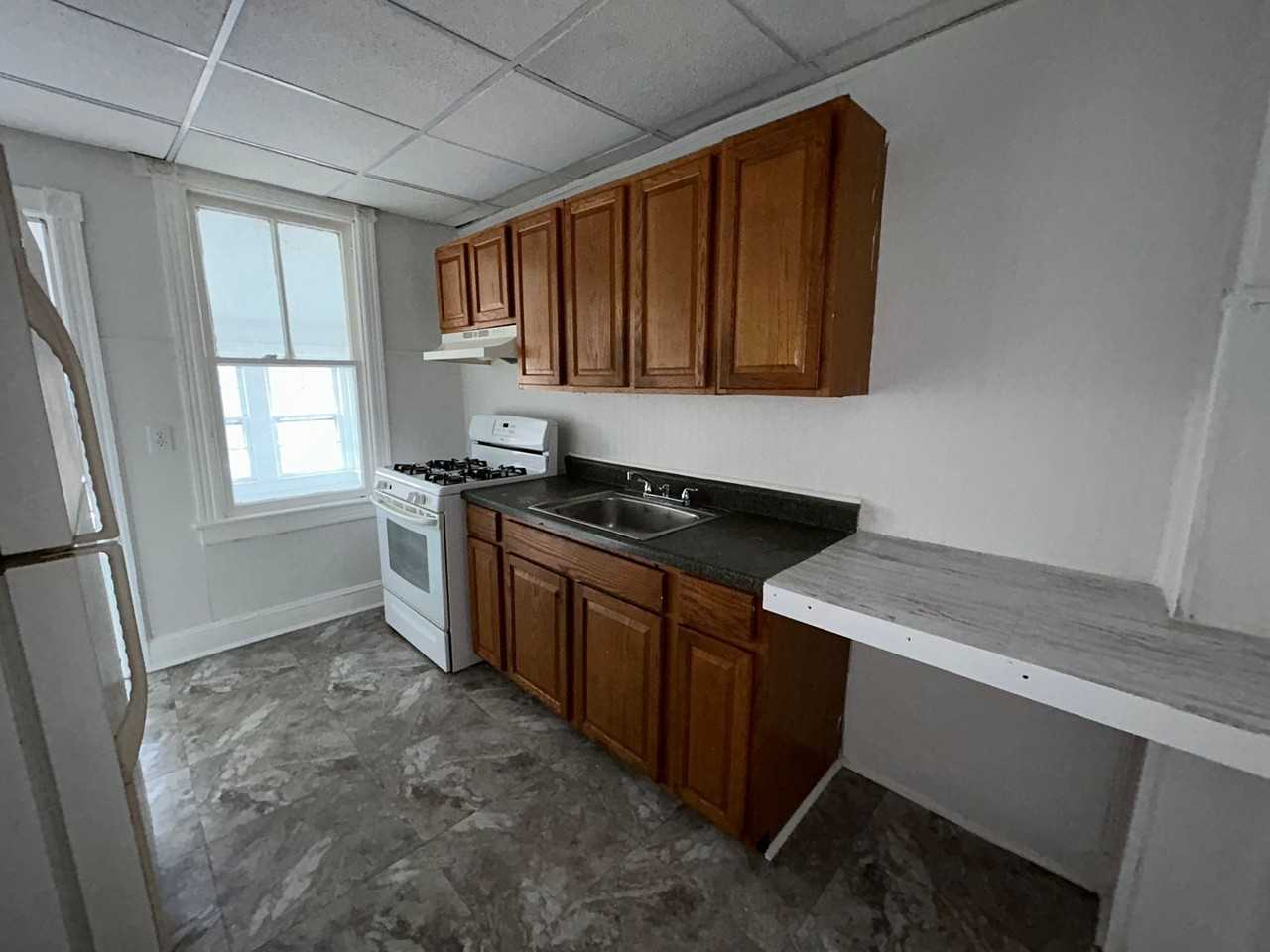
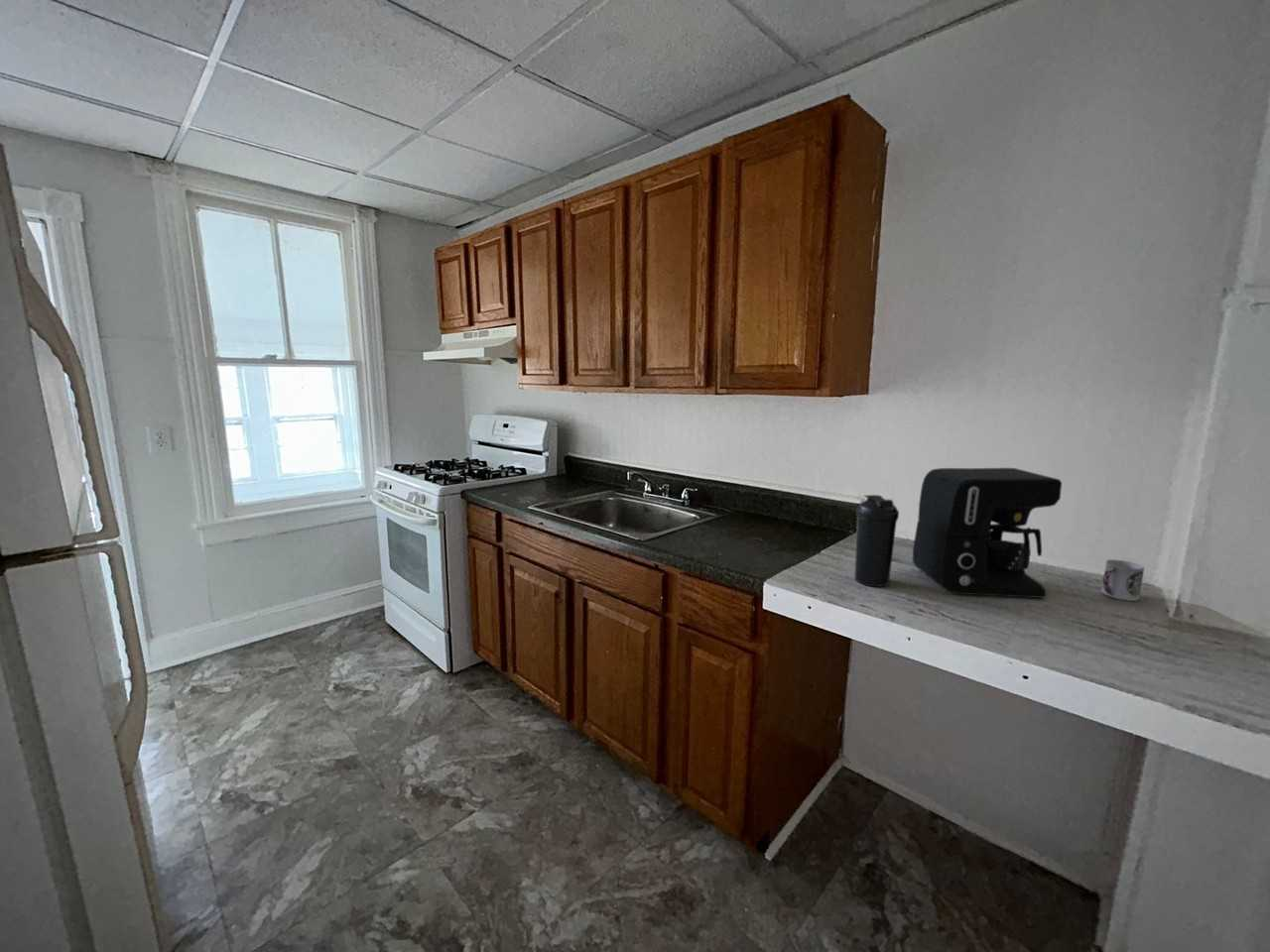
+ cup (1118, 580)
+ water bottle (874, 539)
+ coffee maker (987, 529)
